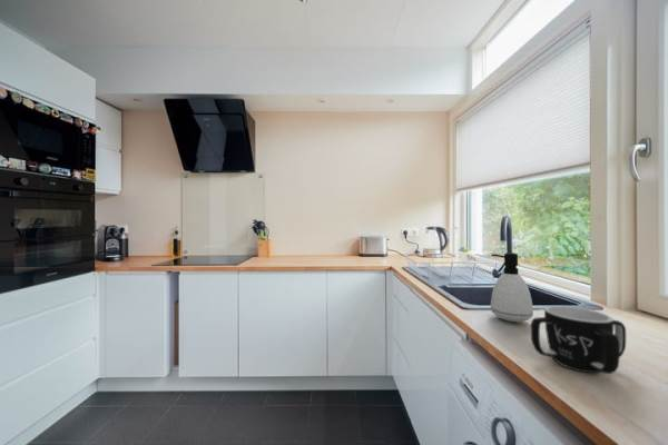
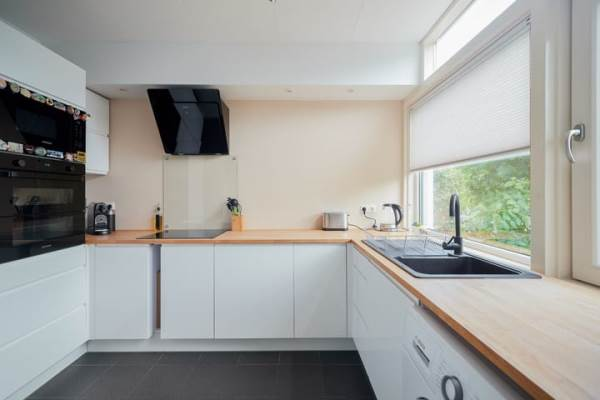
- mug (577, 338)
- soap dispenser (510, 286)
